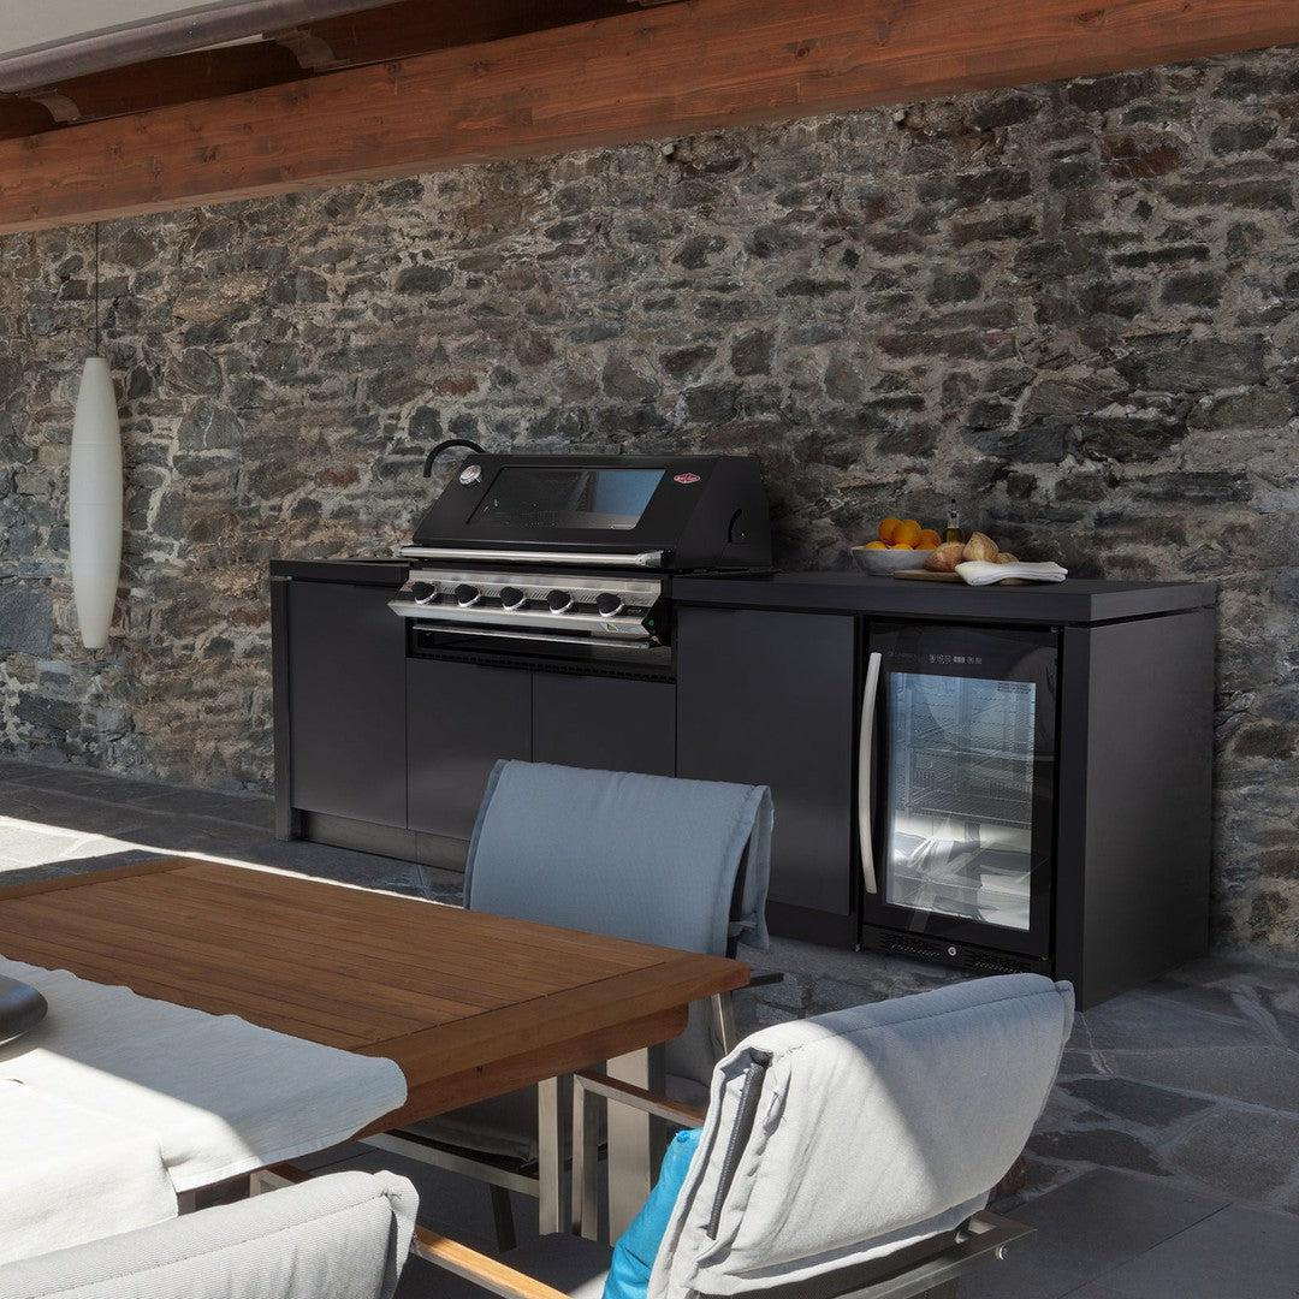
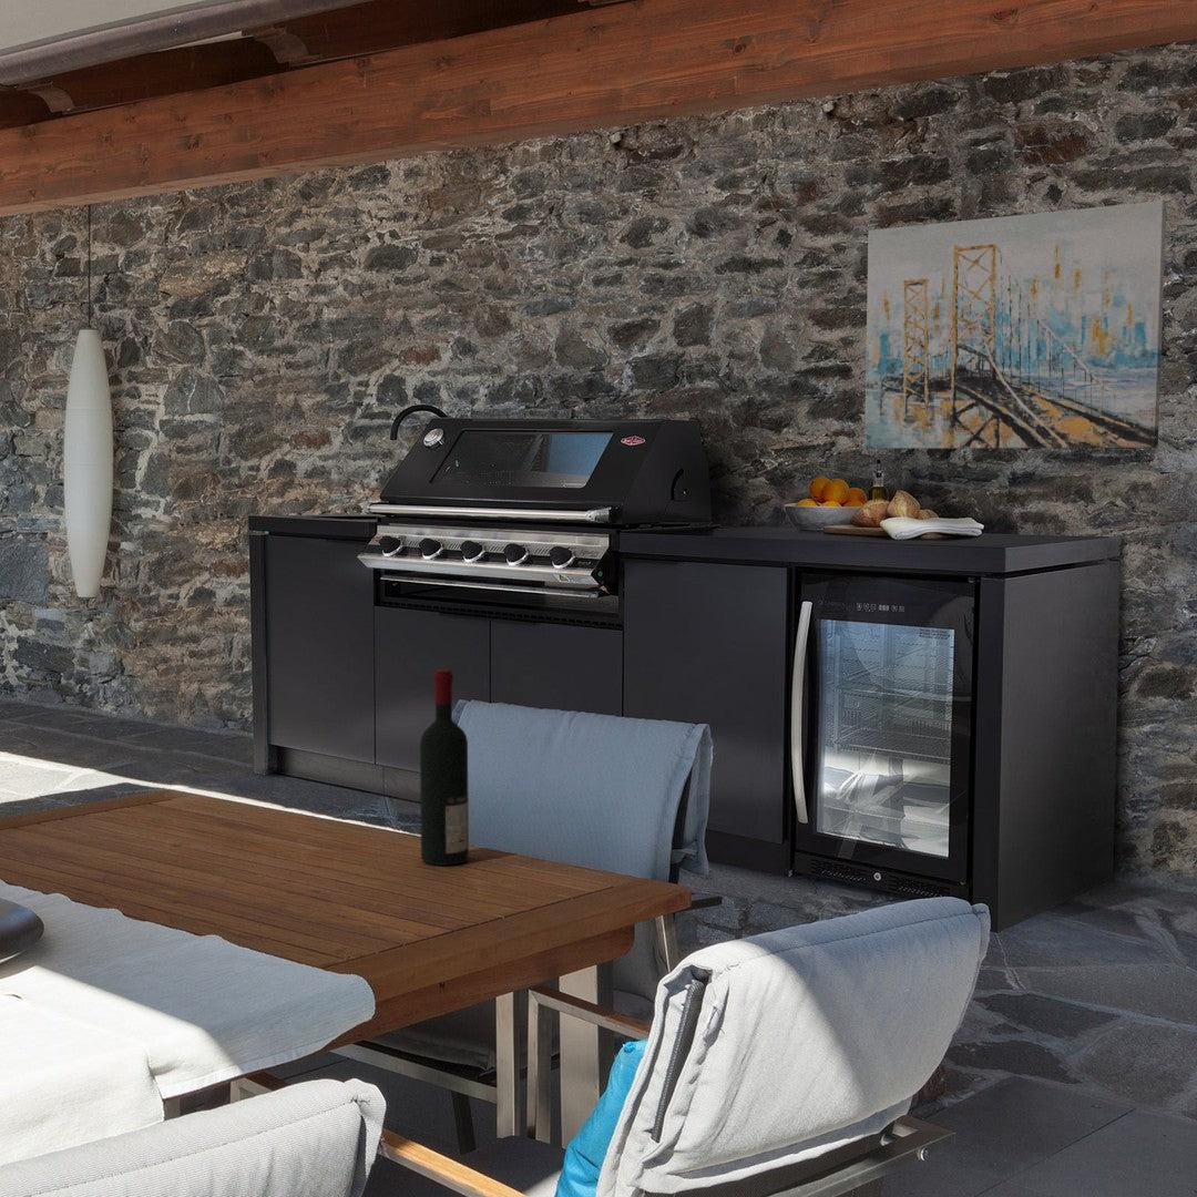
+ wall art (1005, 332)
+ alcohol (443, 765)
